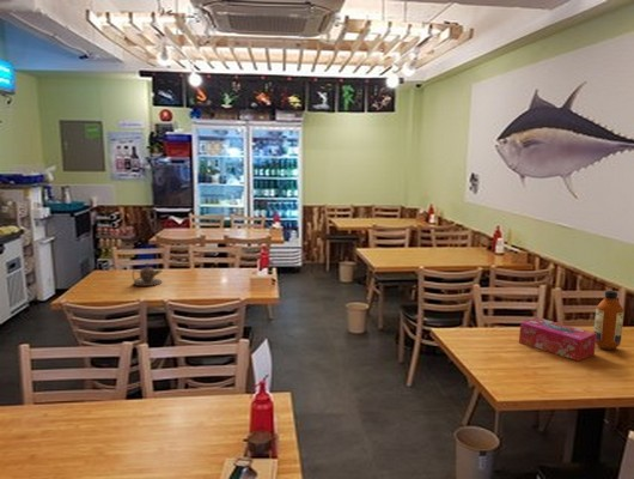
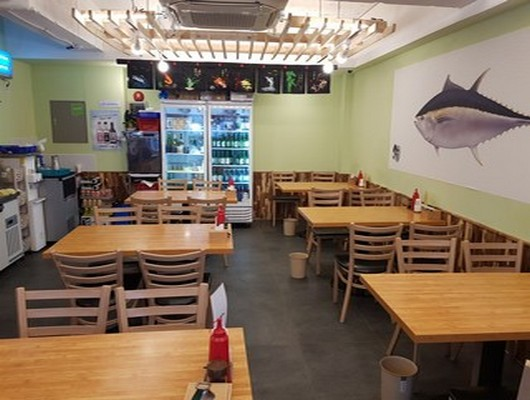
- bottle (609, 319)
- teapot (147, 273)
- tissue box (556, 338)
